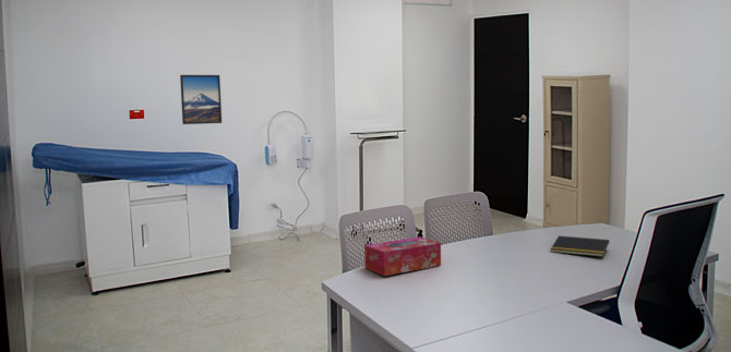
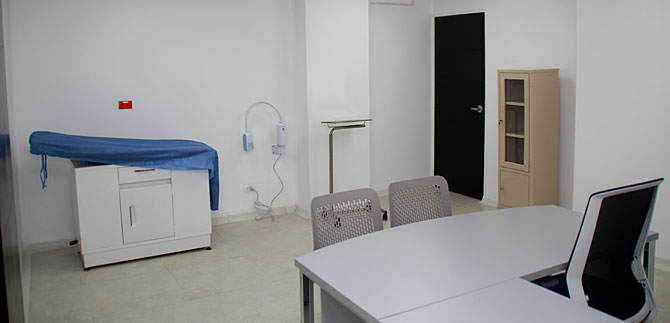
- notepad (579, 245)
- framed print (201, 99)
- tissue box (403, 255)
